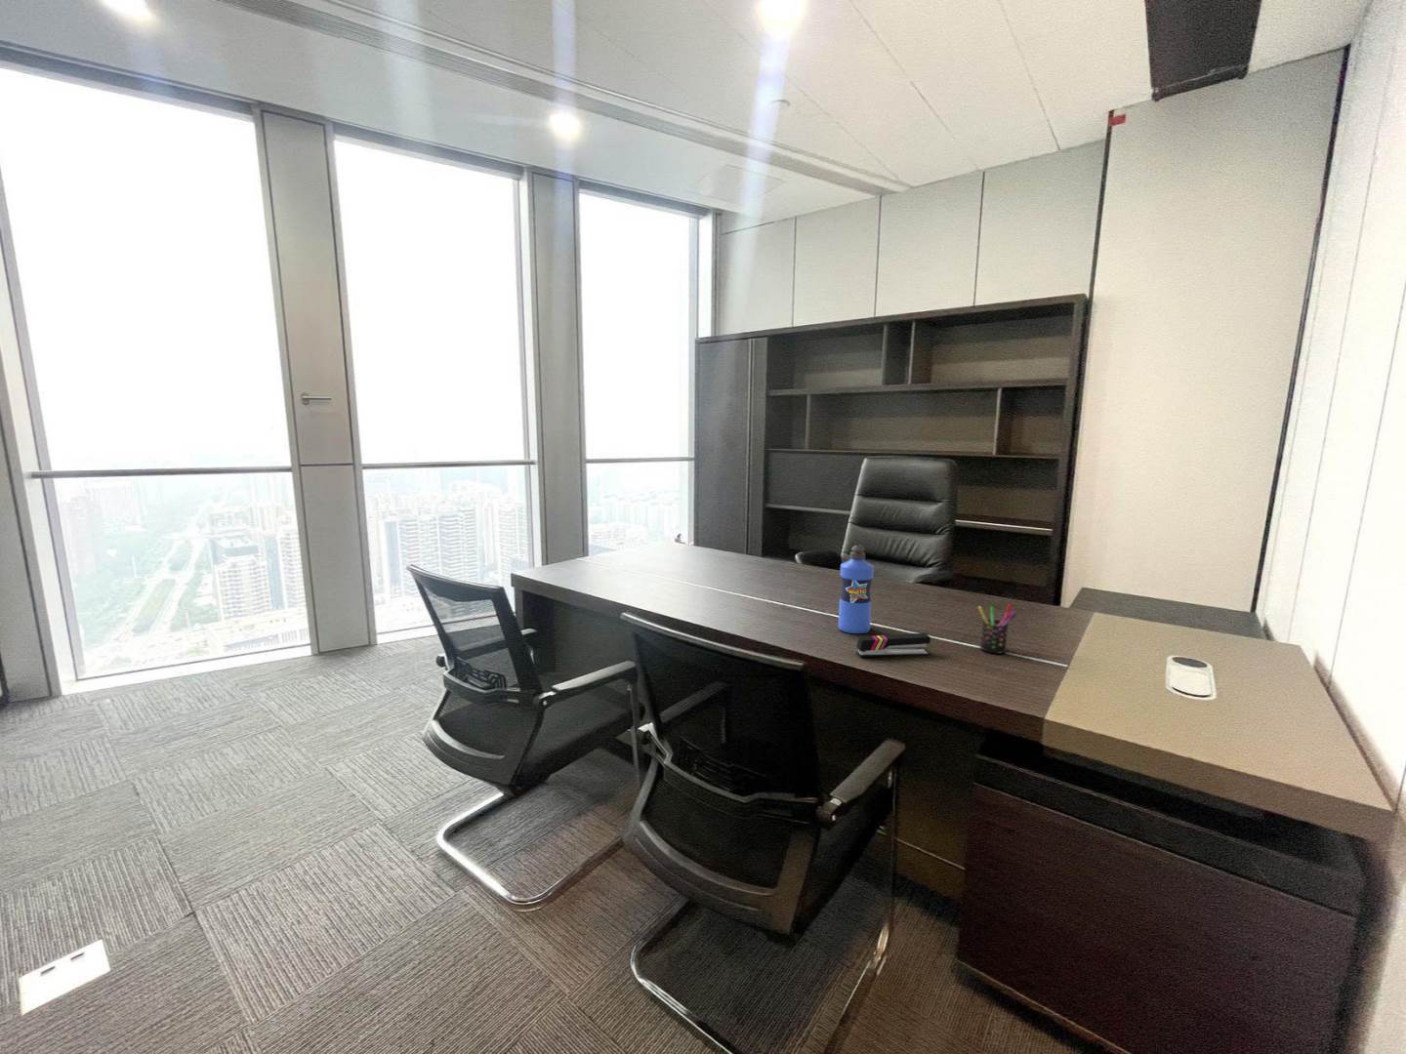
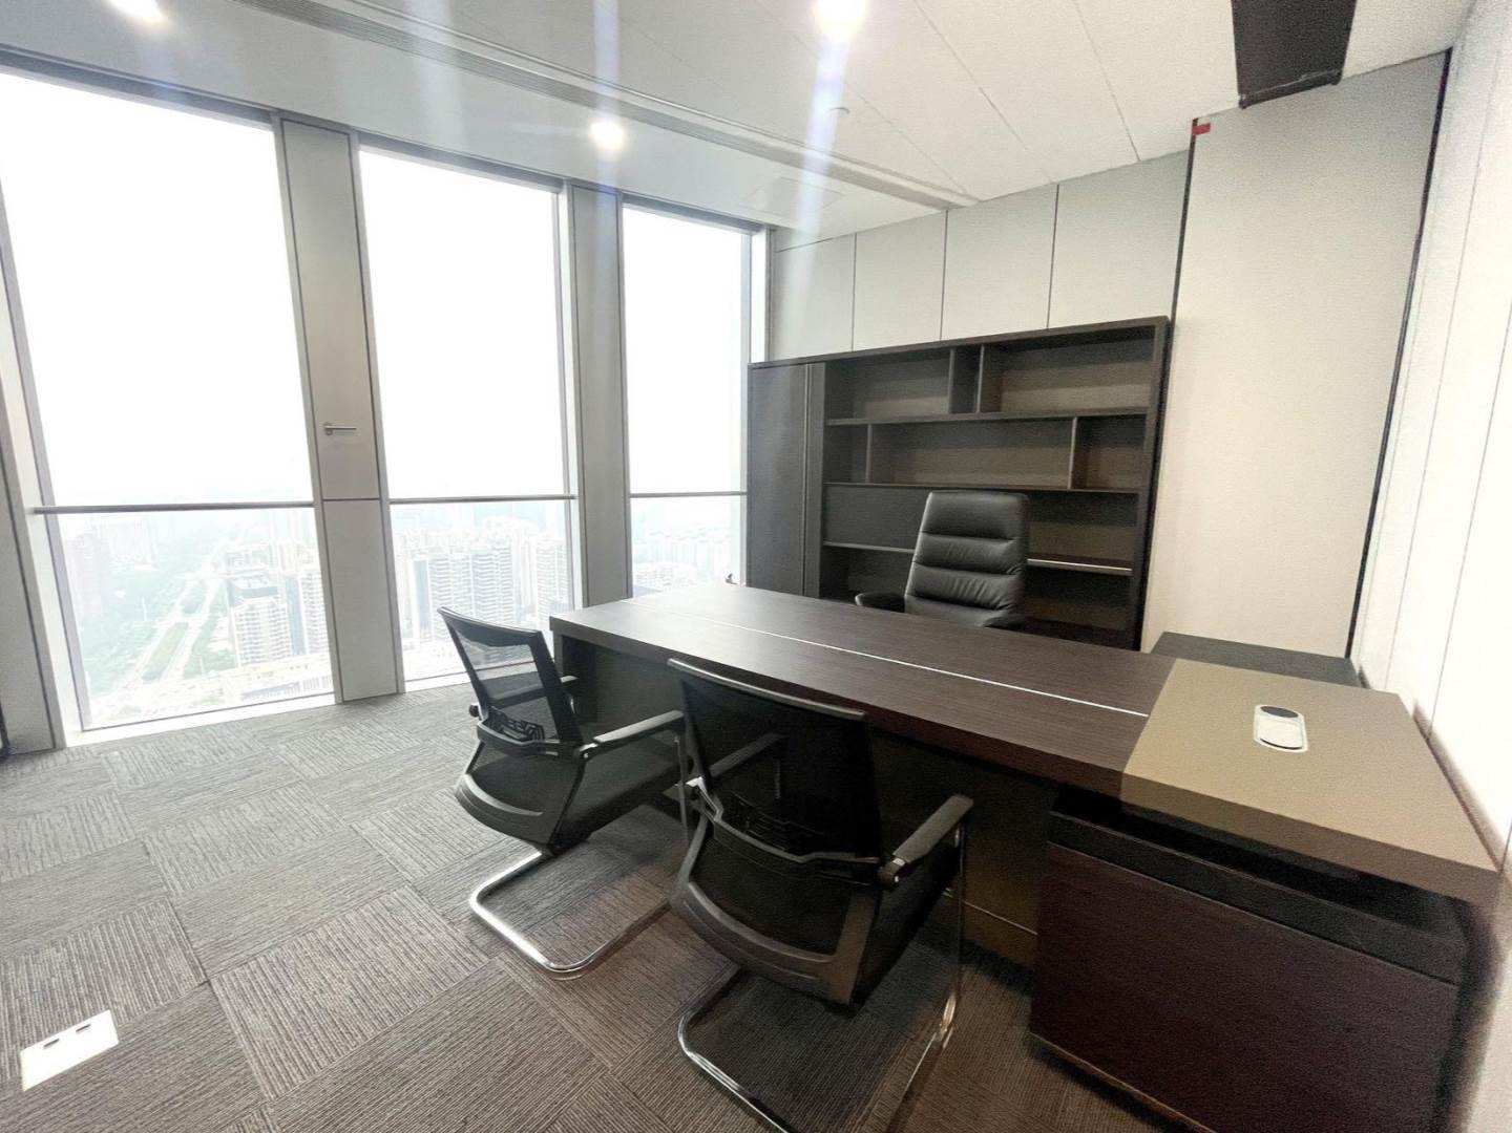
- stapler (893, 644)
- pen holder (995, 626)
- water bottle (856, 587)
